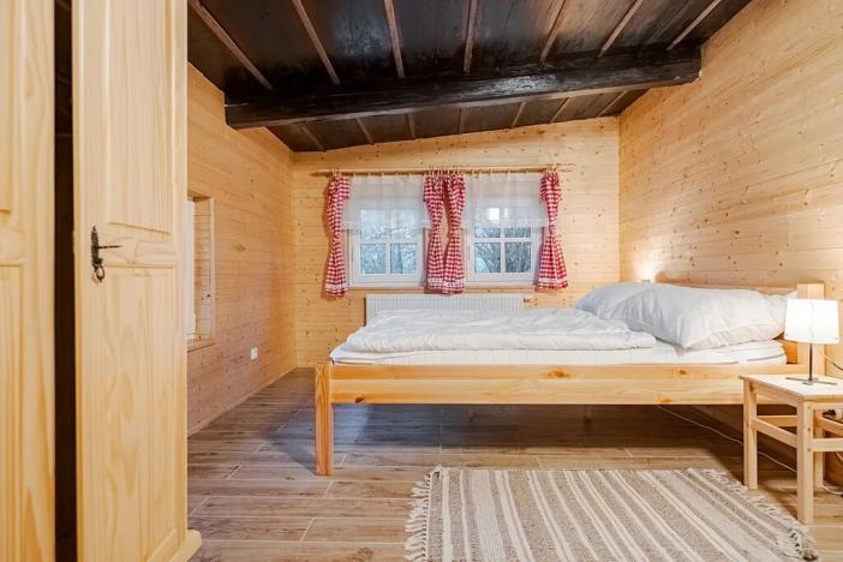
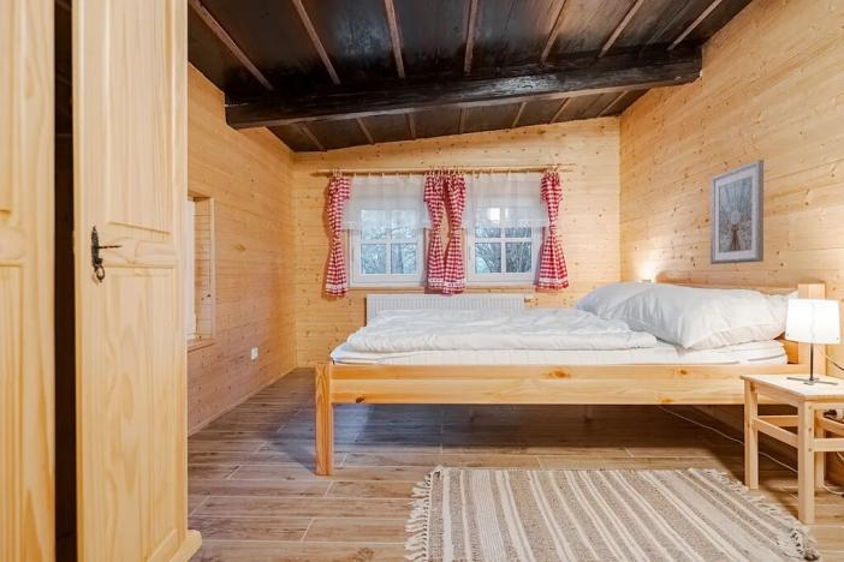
+ picture frame (735, 216)
